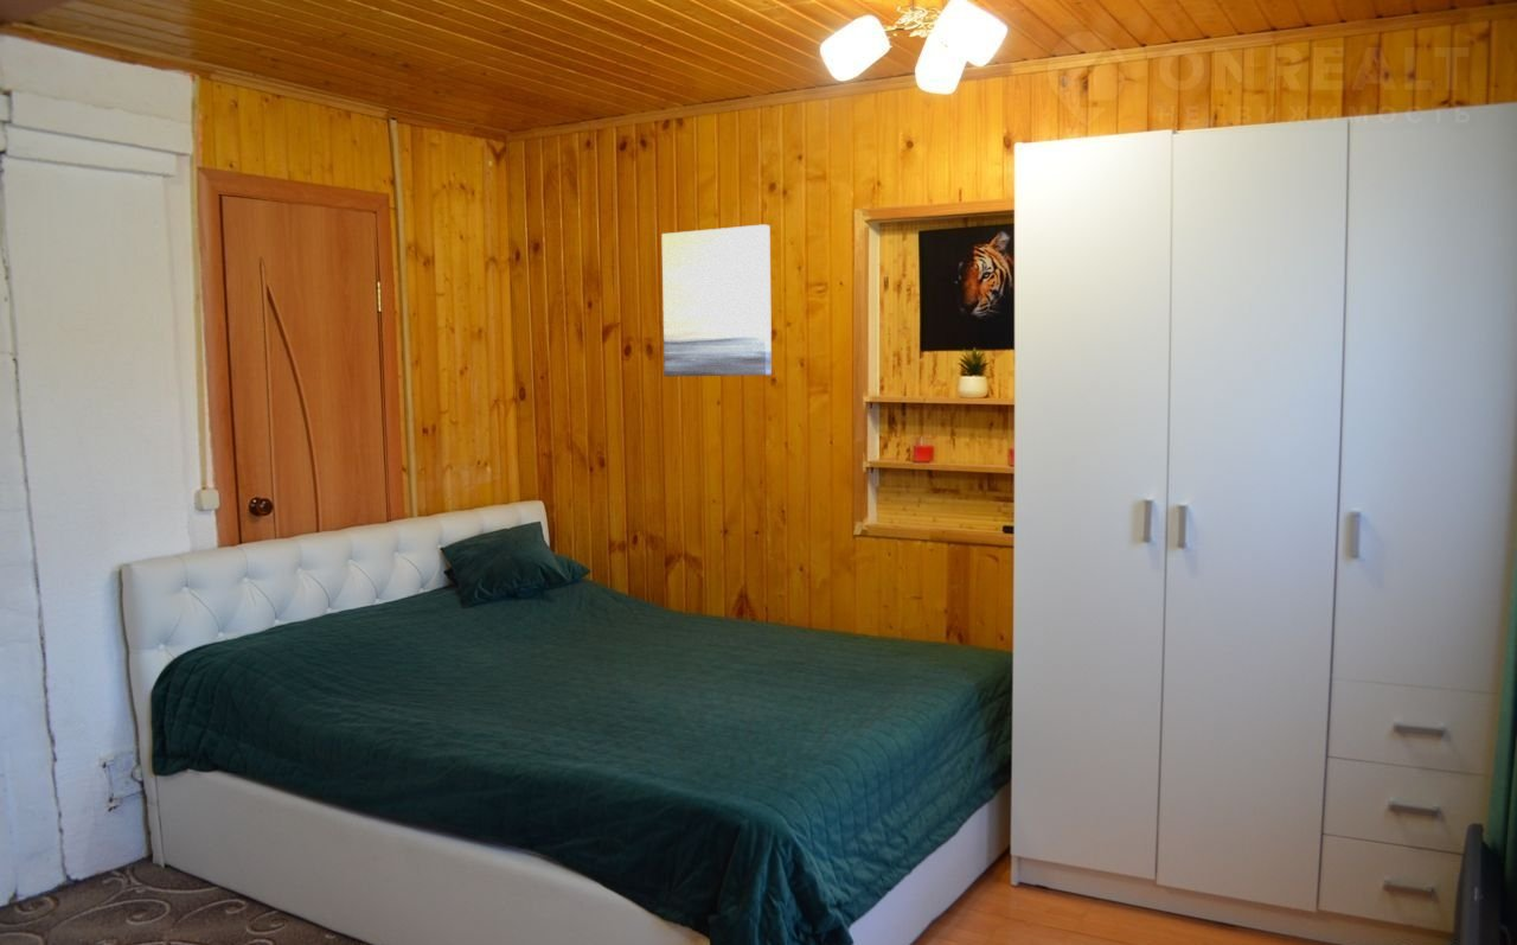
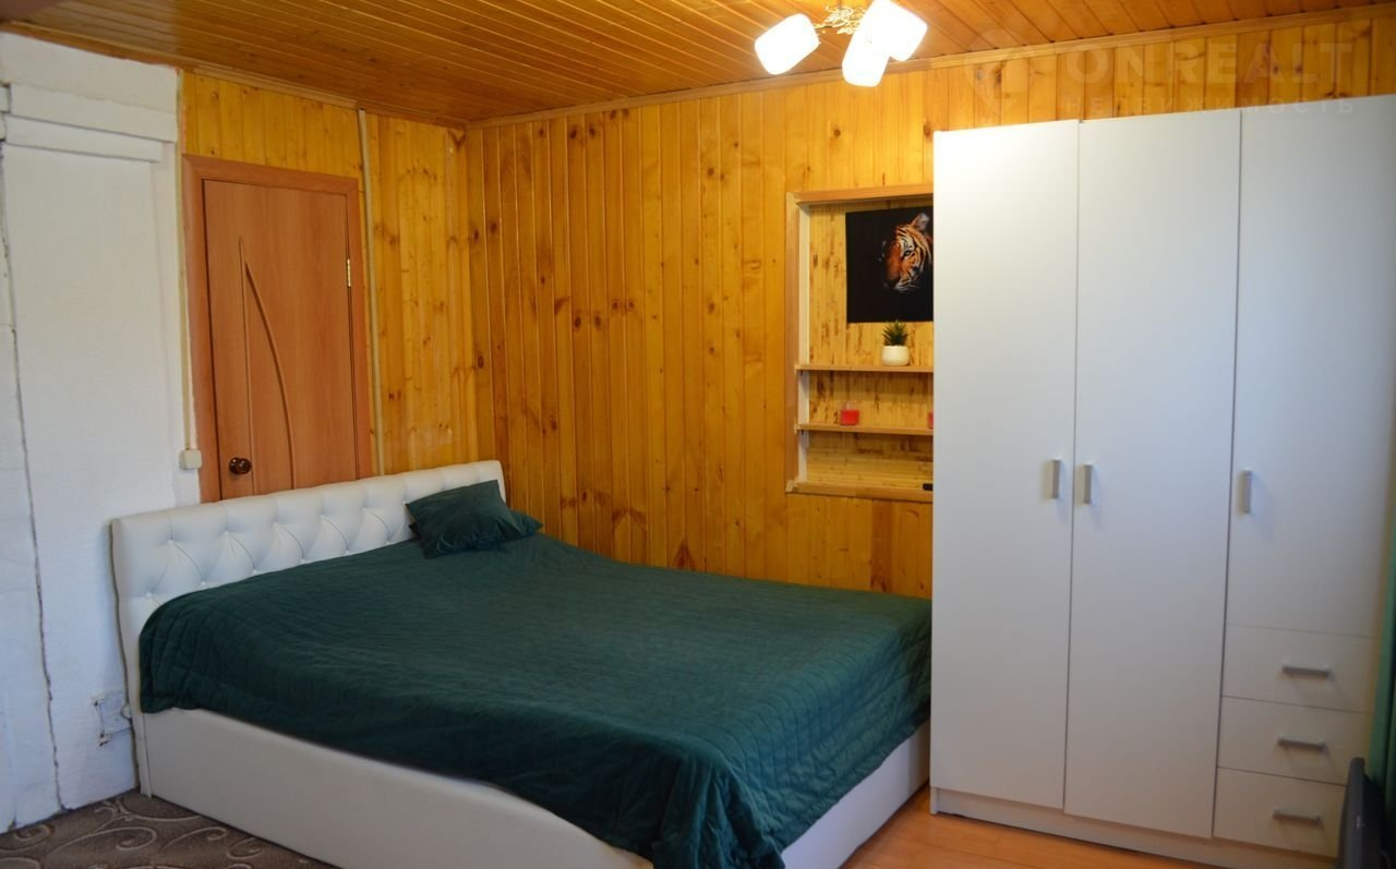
- wall art (715, 302)
